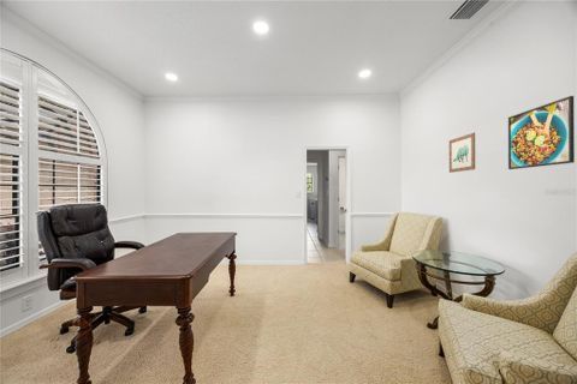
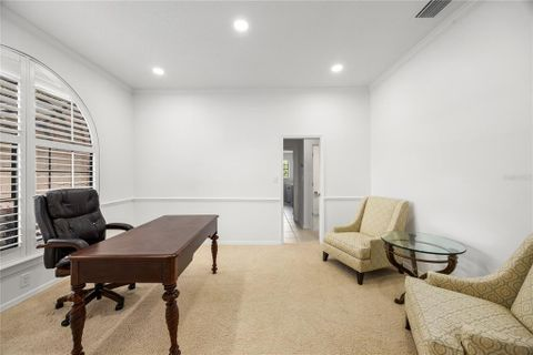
- wall art (460, 154)
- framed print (536, 137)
